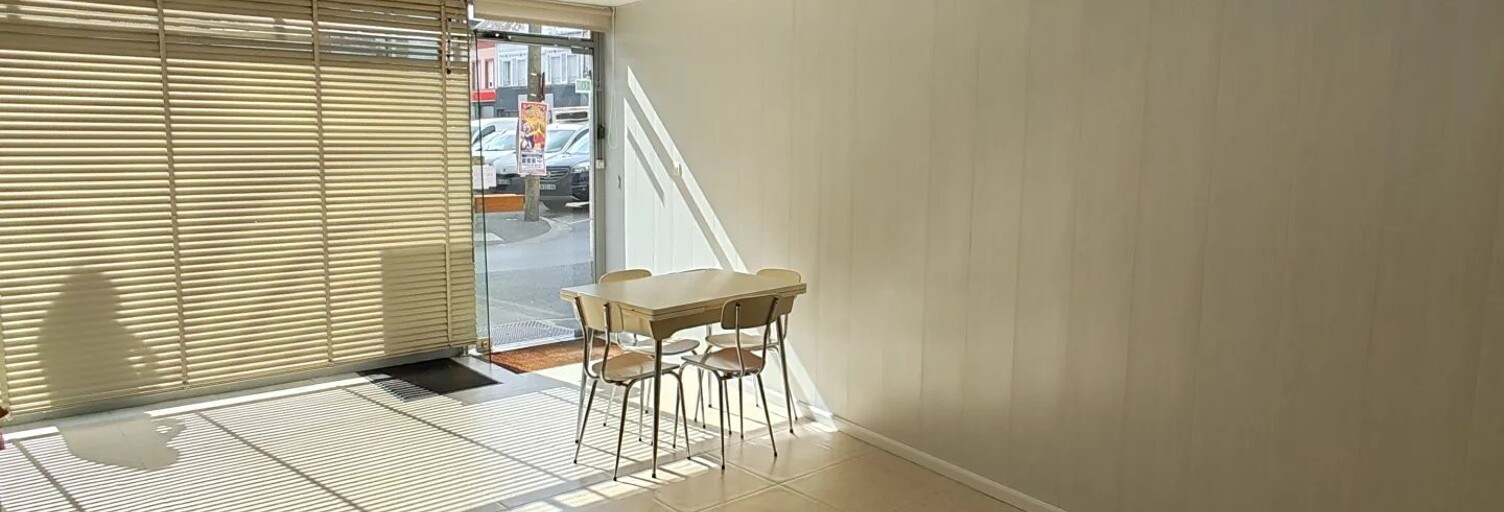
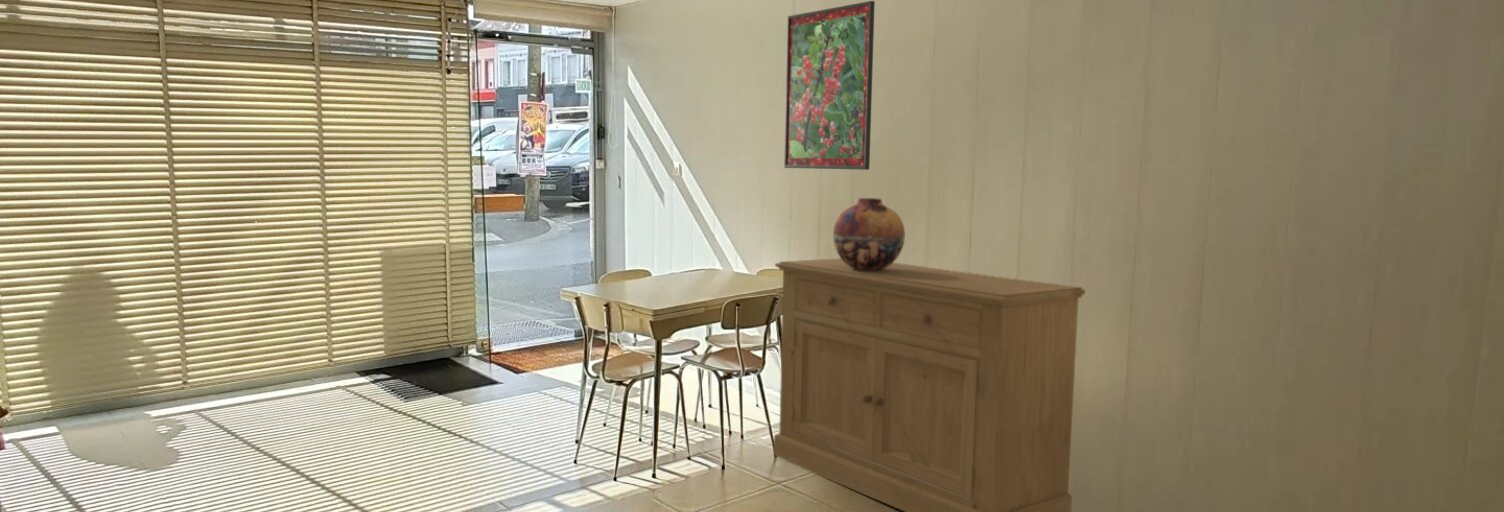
+ vase (868, 233)
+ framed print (826, 89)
+ sideboard (910, 381)
